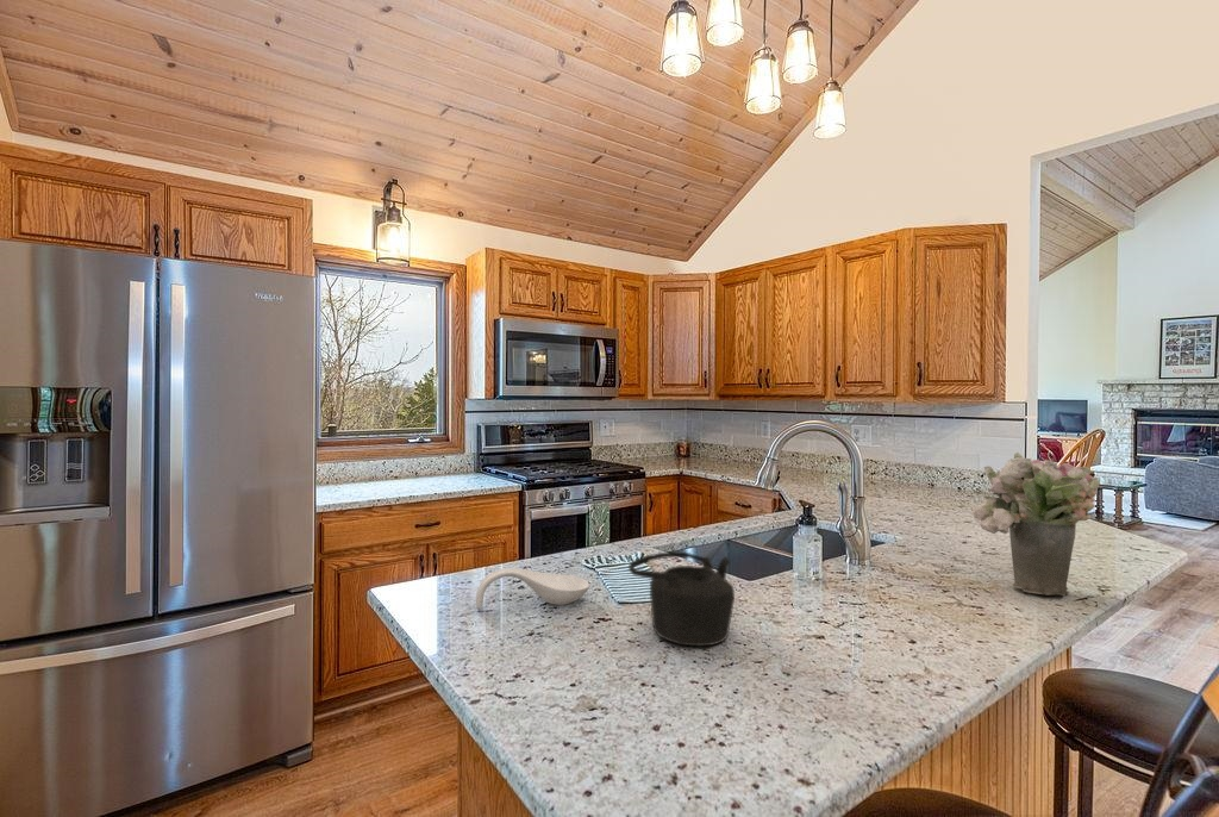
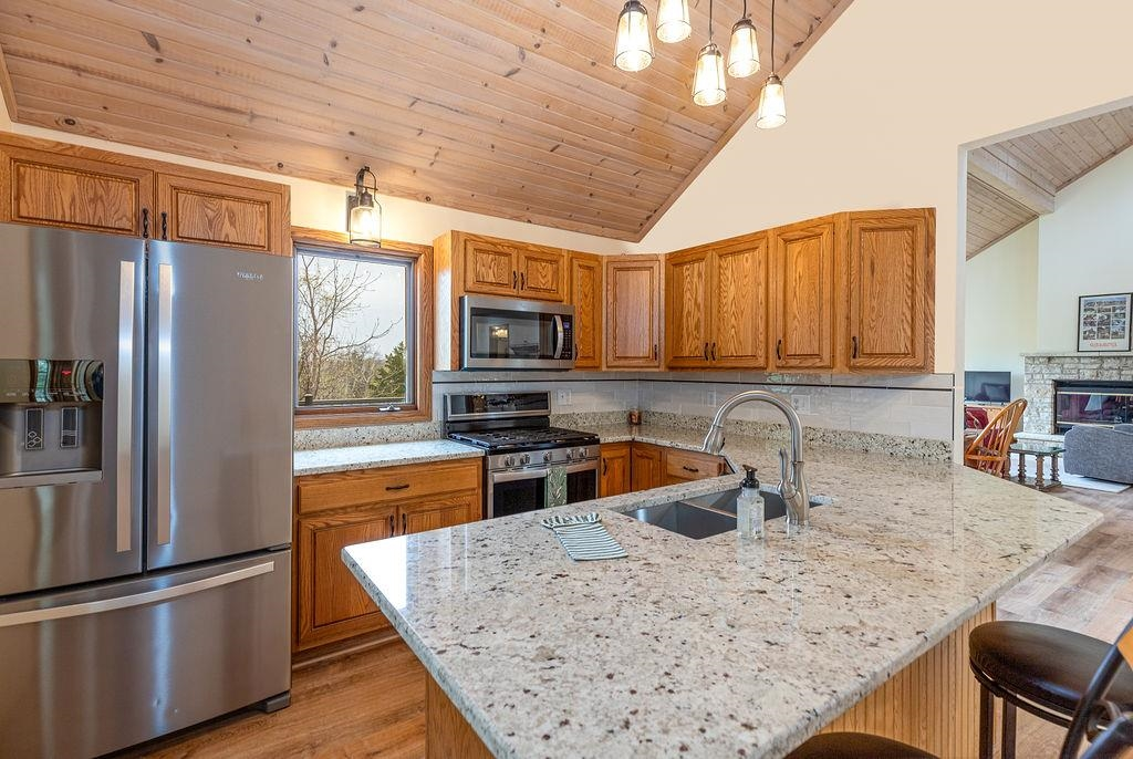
- spoon rest (533, 585)
- flower bouquet (1038, 523)
- teapot (690, 594)
